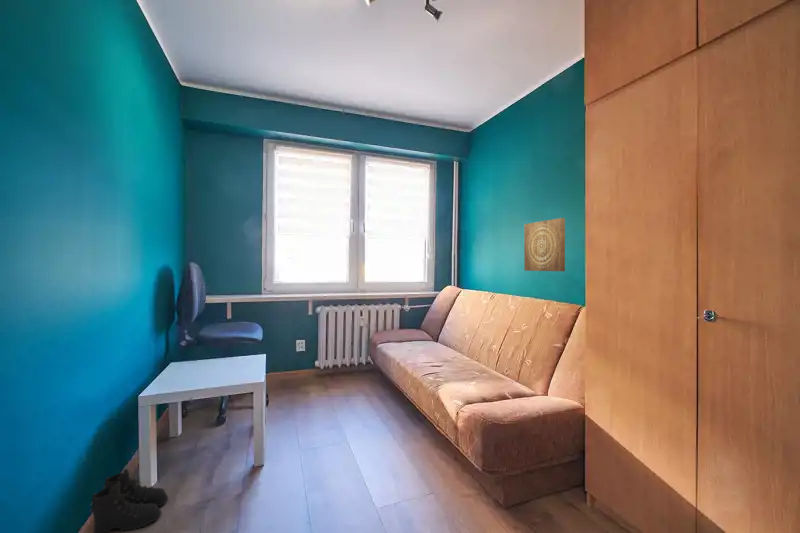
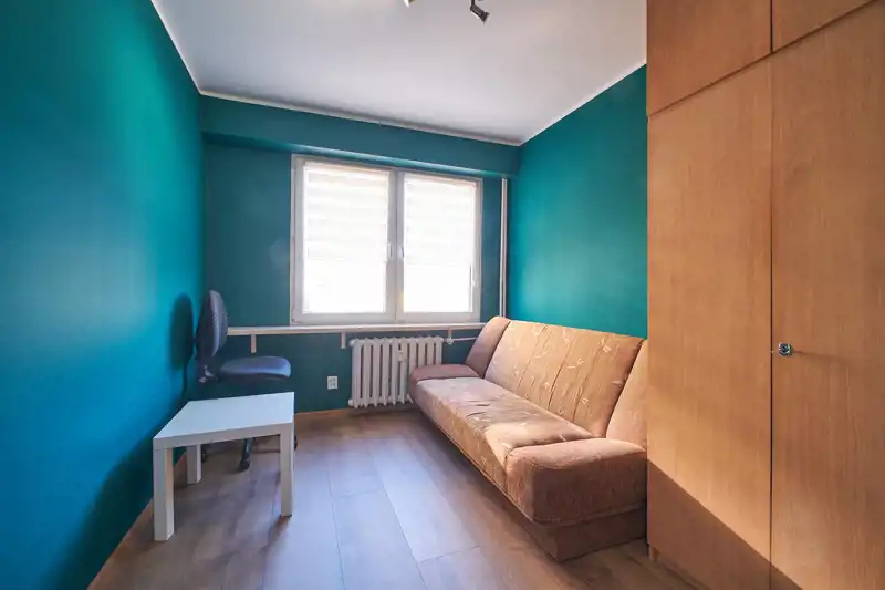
- boots (131, 495)
- wall art (543, 246)
